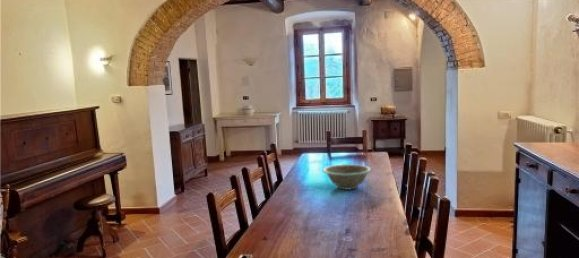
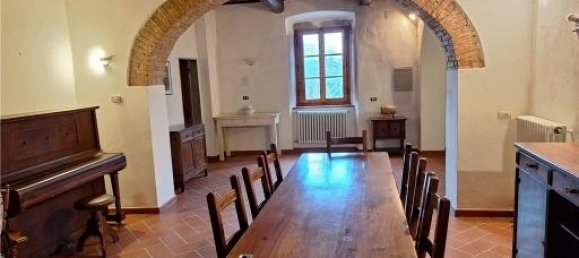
- decorative bowl (347, 178)
